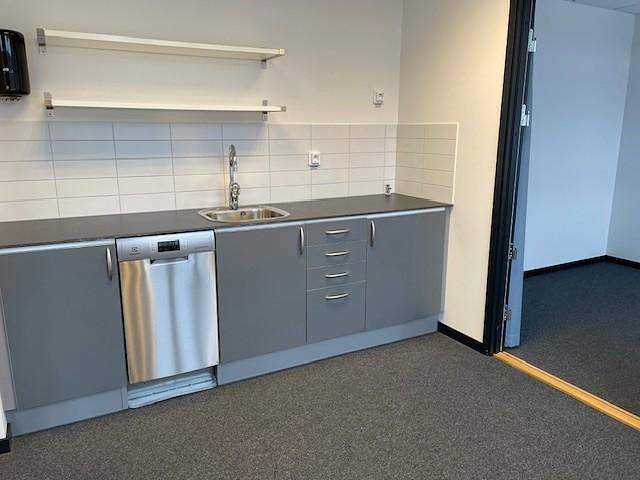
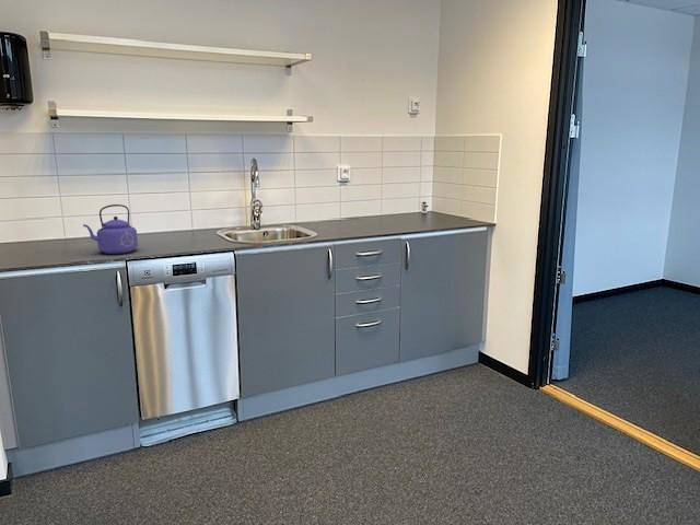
+ kettle (109, 229)
